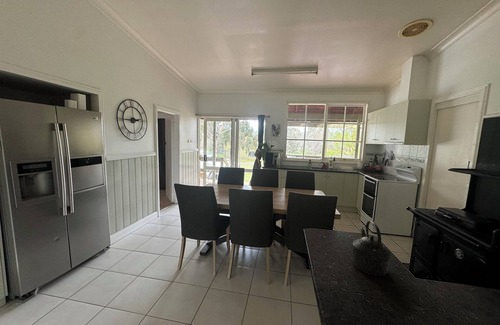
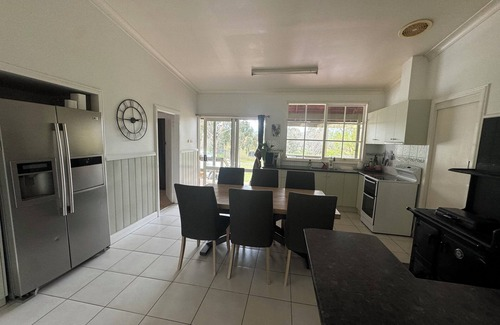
- kettle (368, 241)
